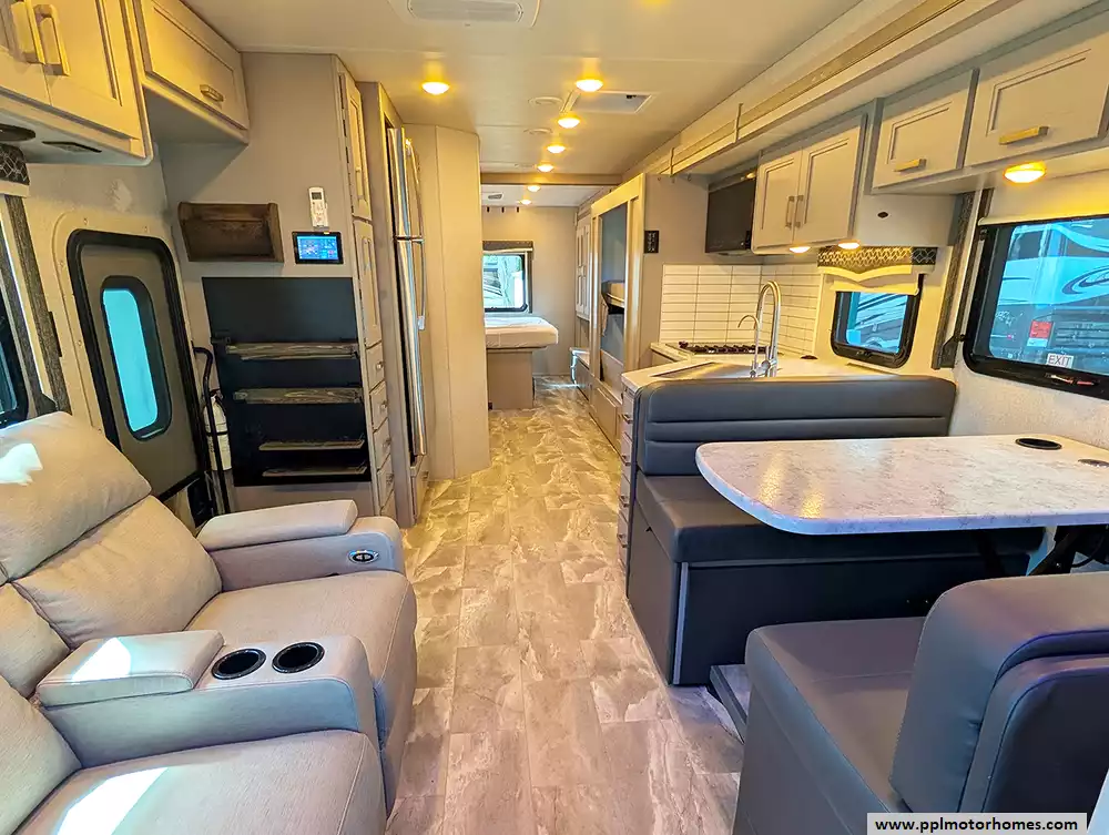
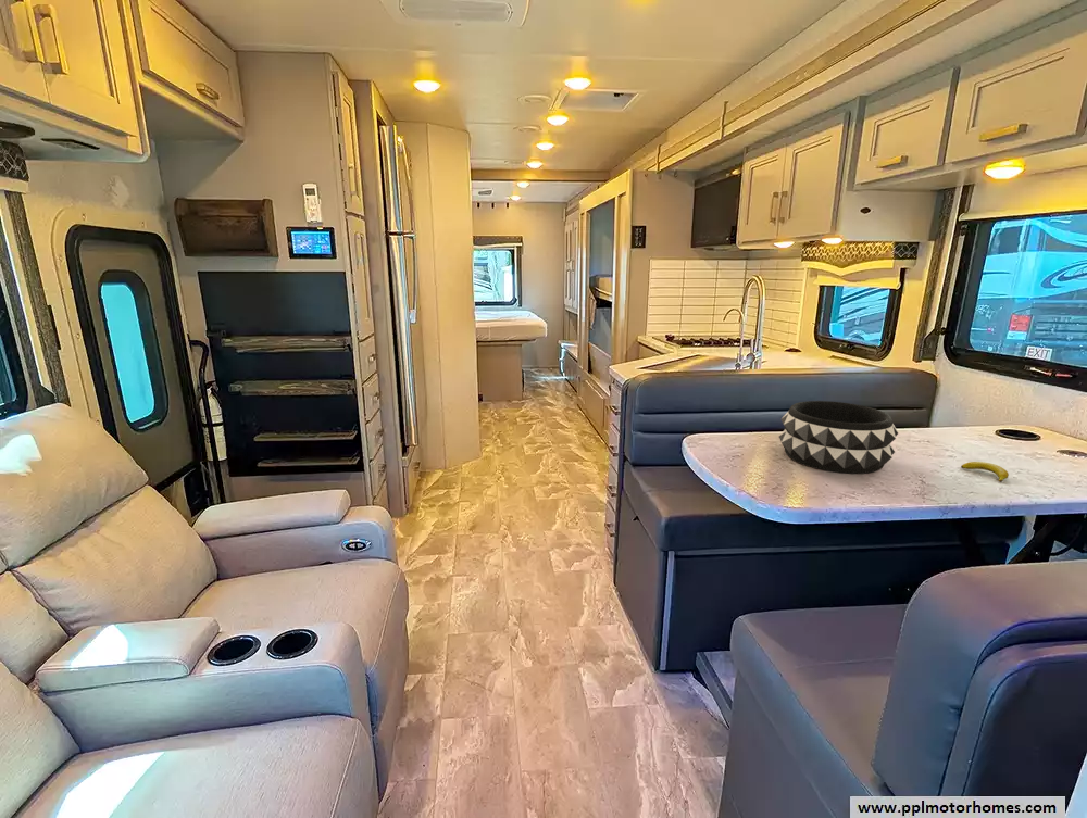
+ banana (987, 469)
+ decorative bowl (835, 435)
